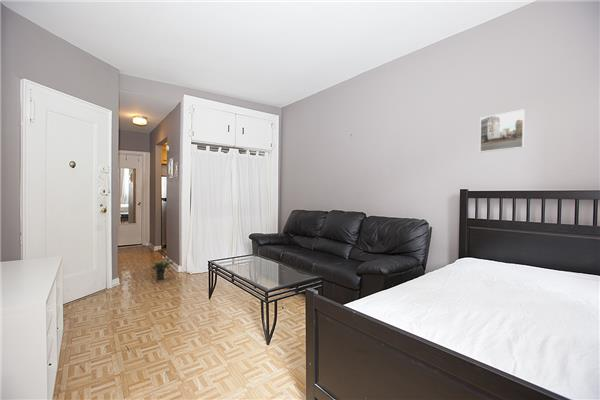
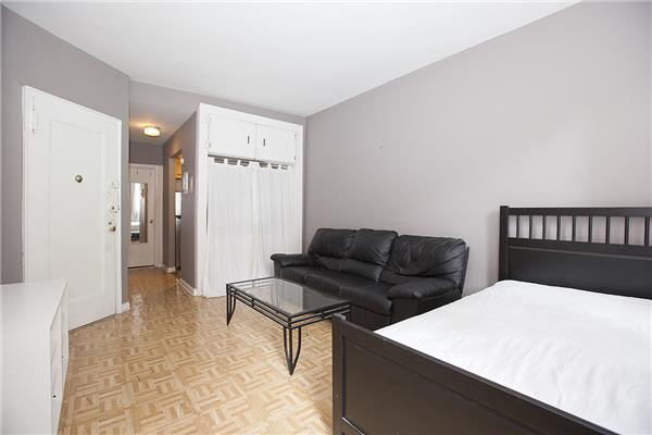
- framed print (501, 132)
- potted plant (164, 267)
